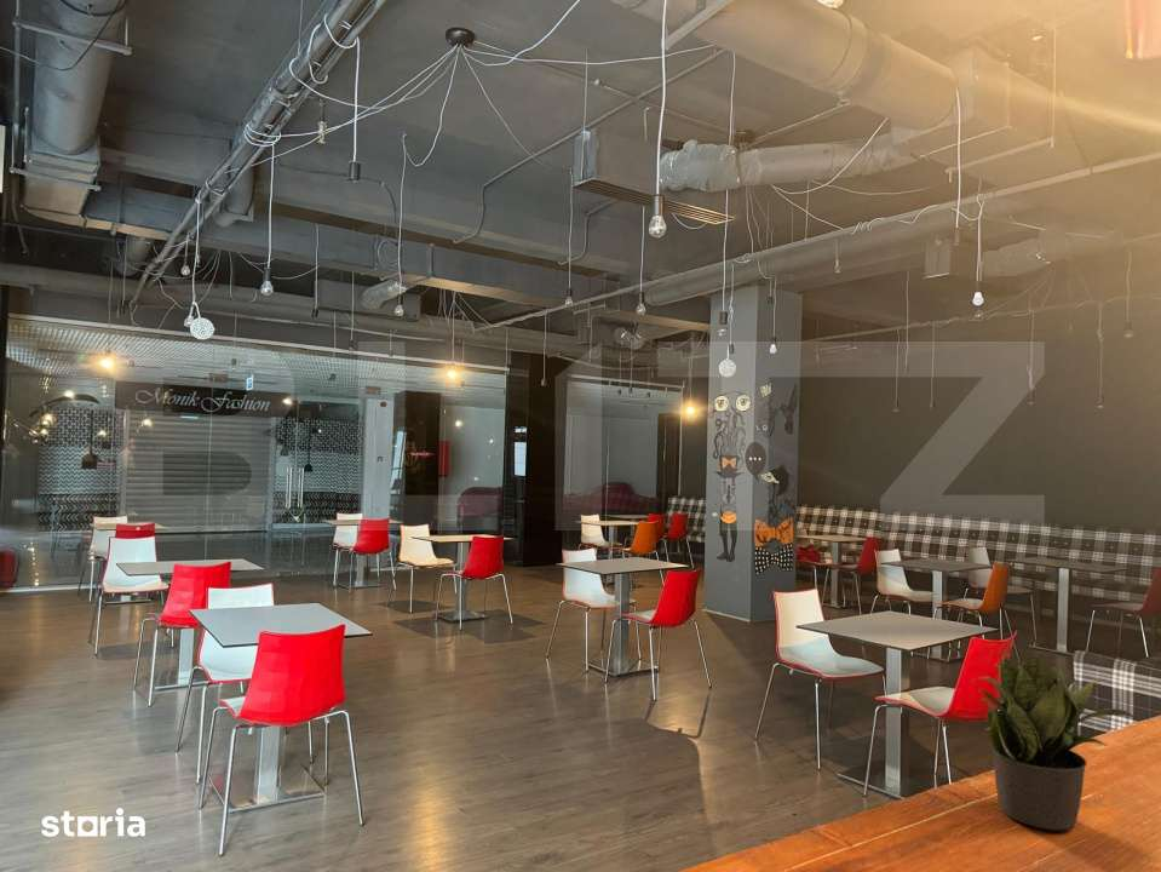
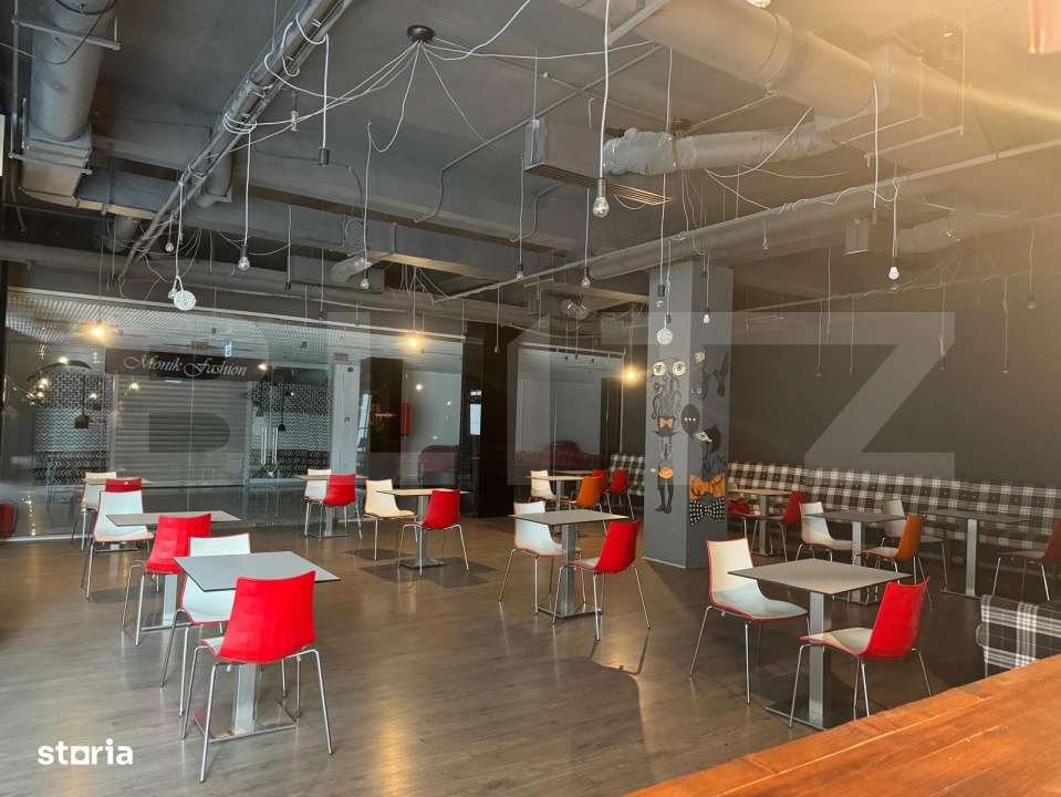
- potted plant (1052, 729)
